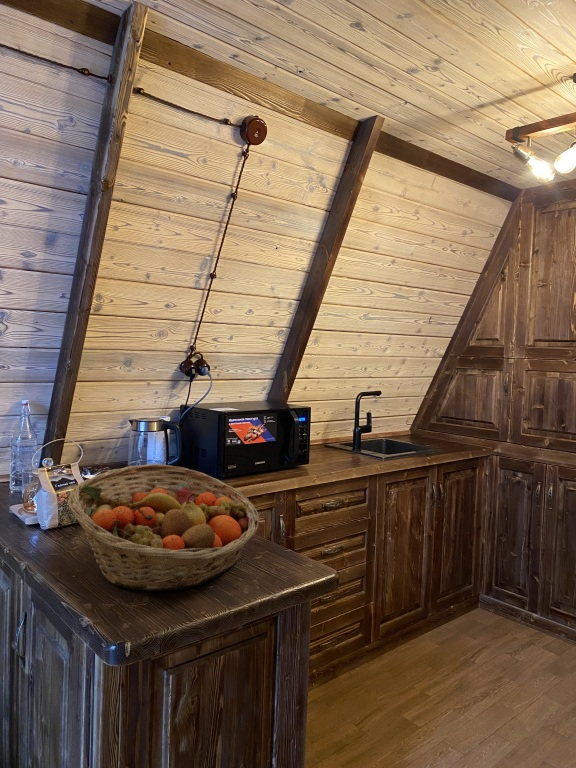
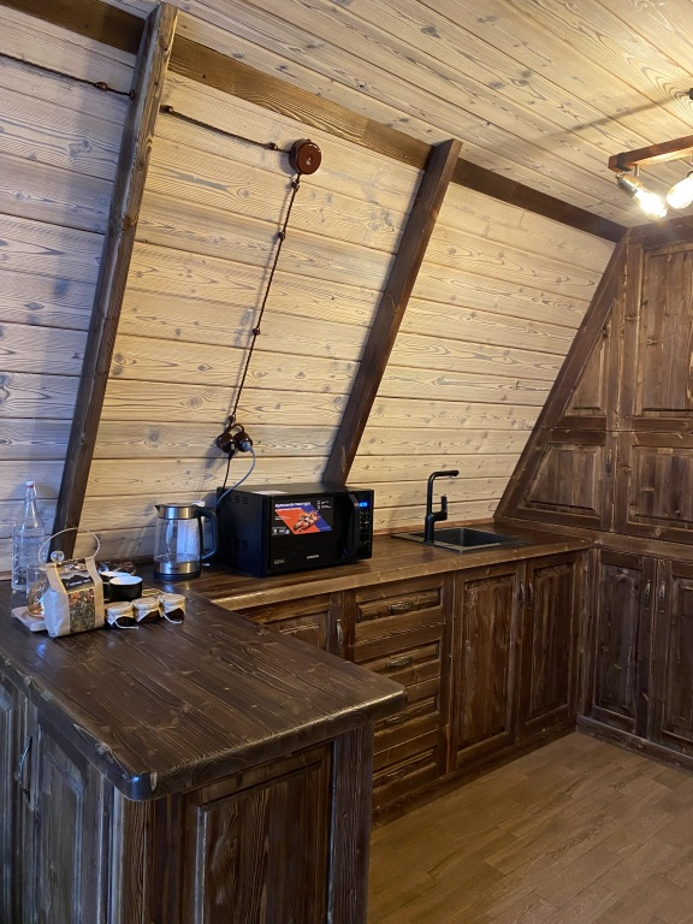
- fruit basket (169, 521)
